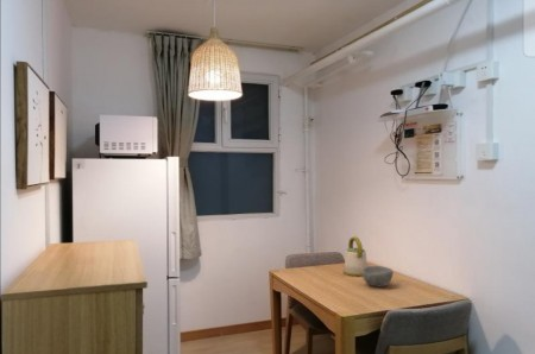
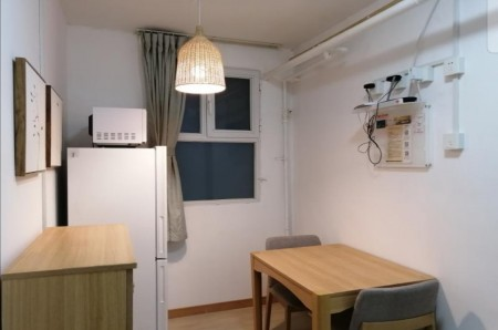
- bowl (377, 277)
- kettle (354, 254)
